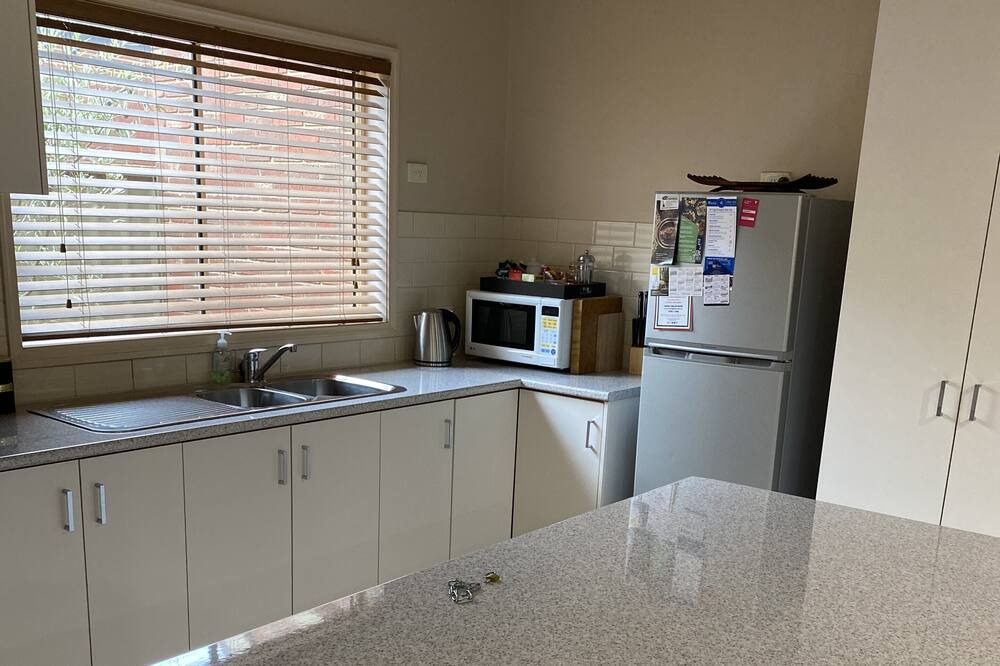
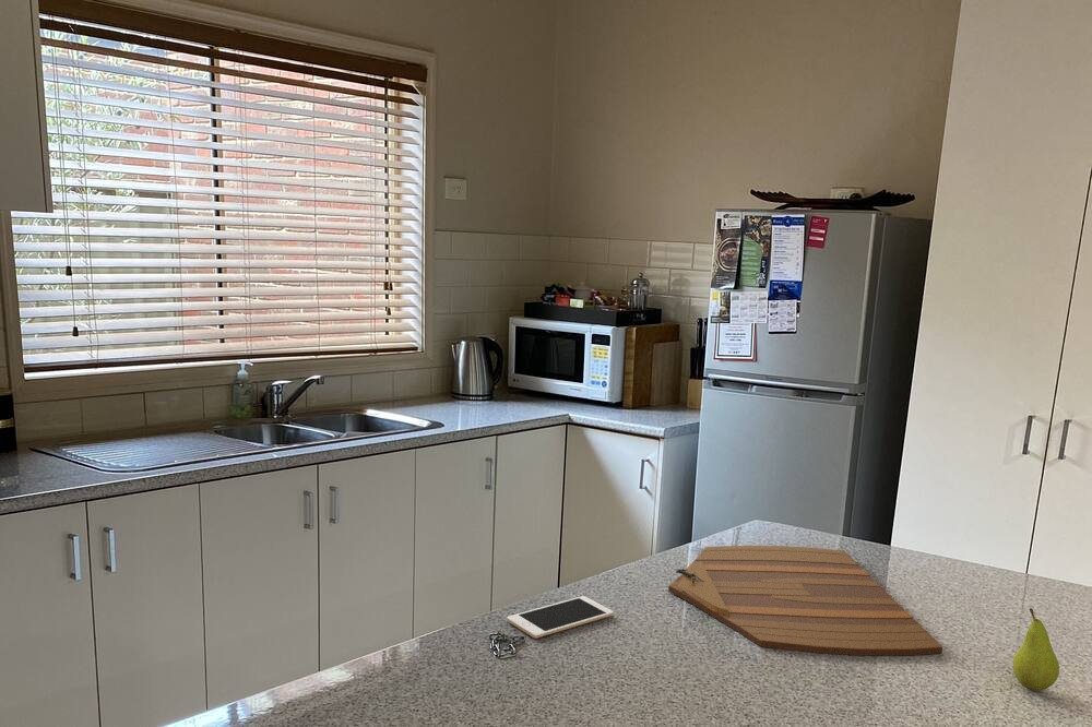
+ cutting board (779, 587)
+ fruit (1037, 648)
+ cell phone (560, 616)
